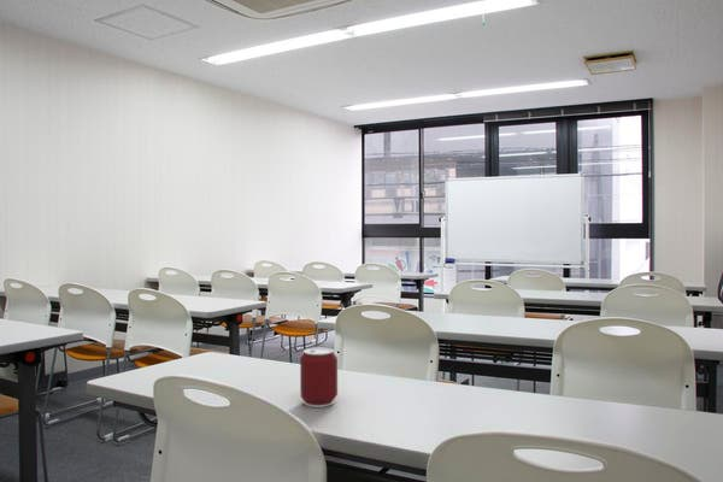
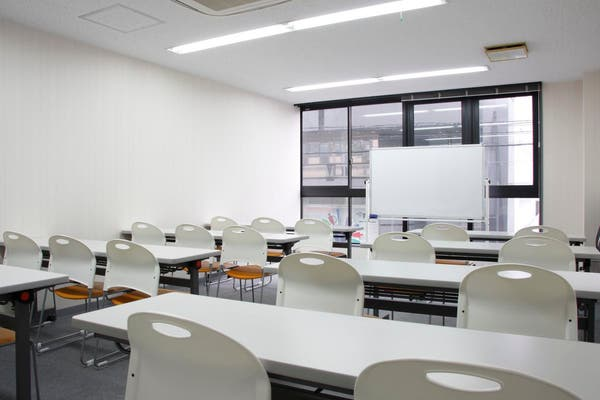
- can (318, 376)
